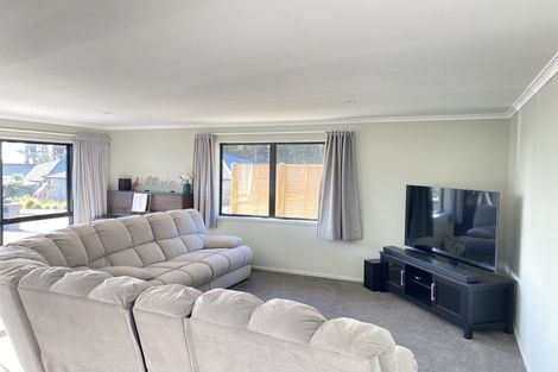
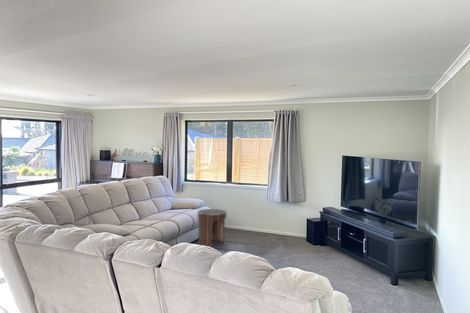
+ side table (211, 227)
